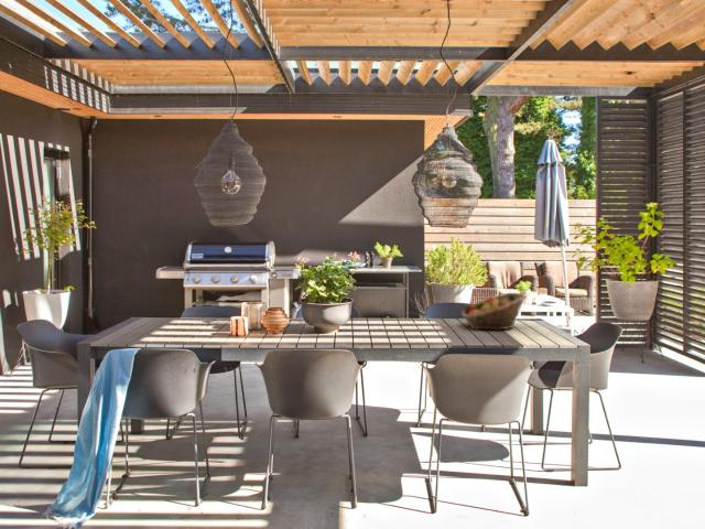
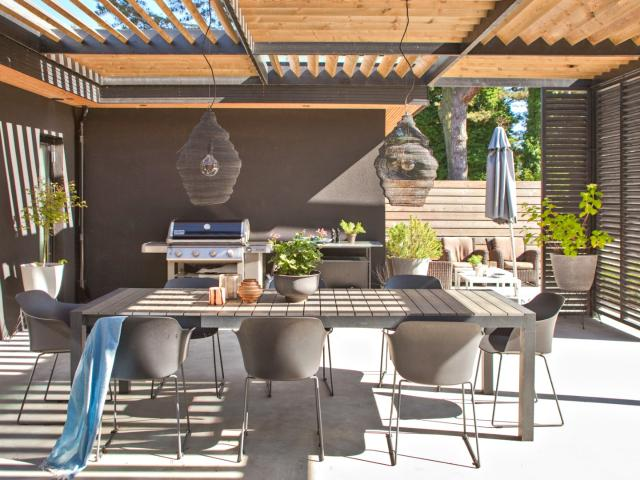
- fruit basket (494, 310)
